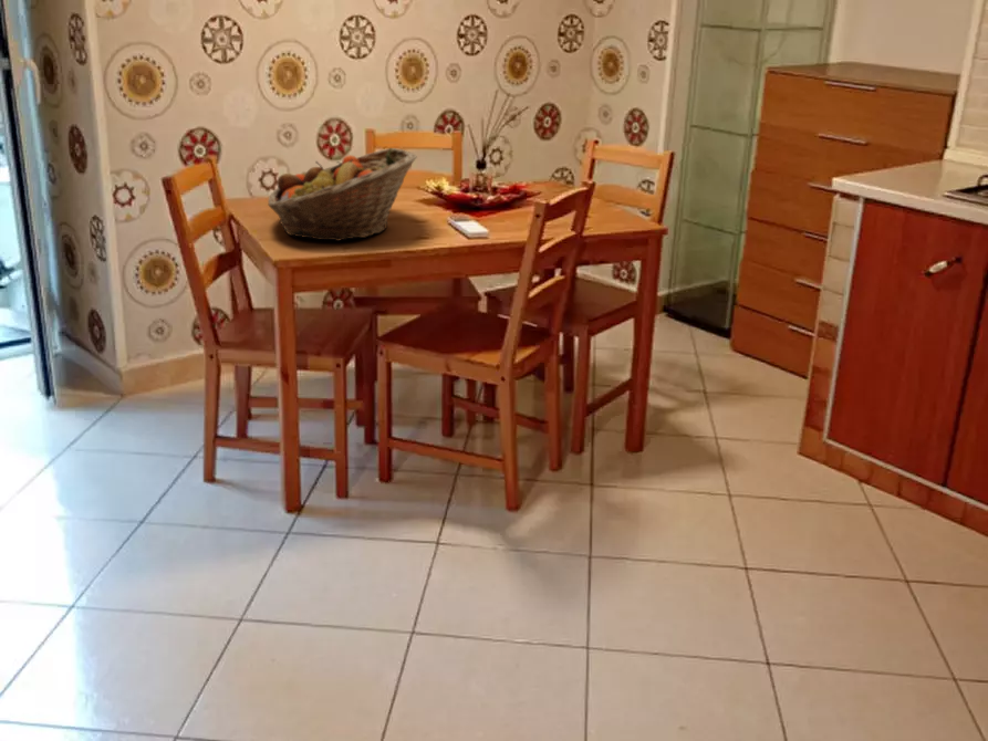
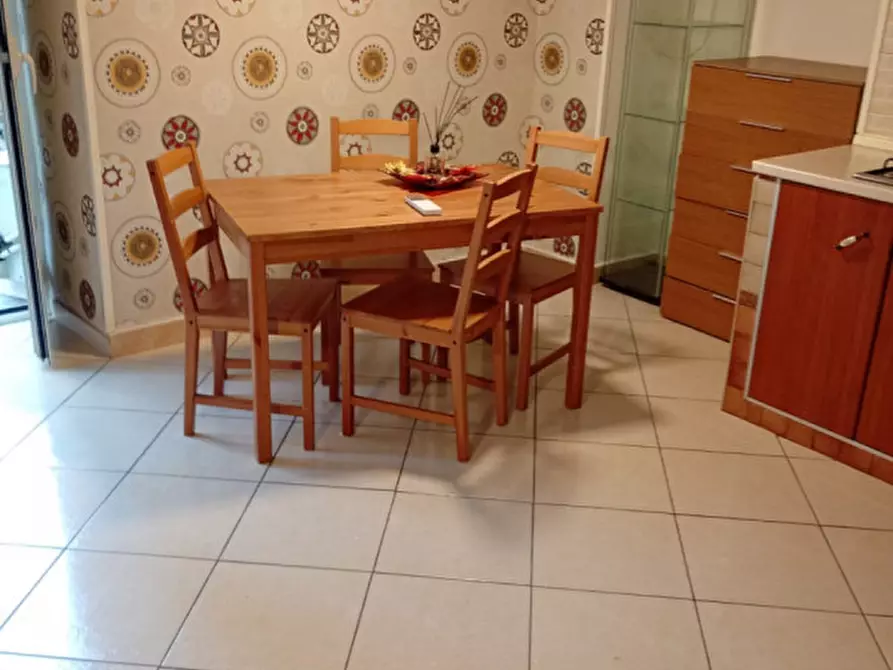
- fruit basket (342, 190)
